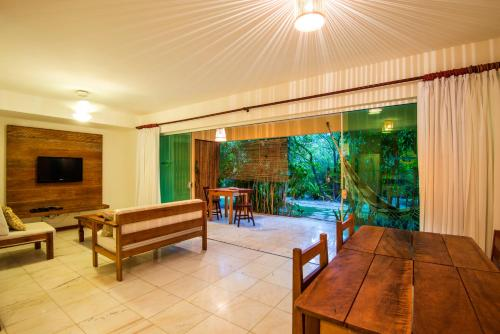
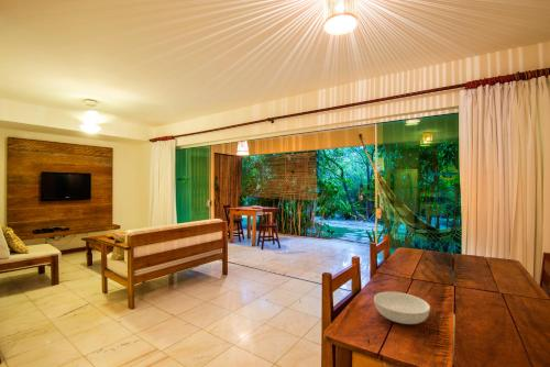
+ serving bowl (400, 309)
